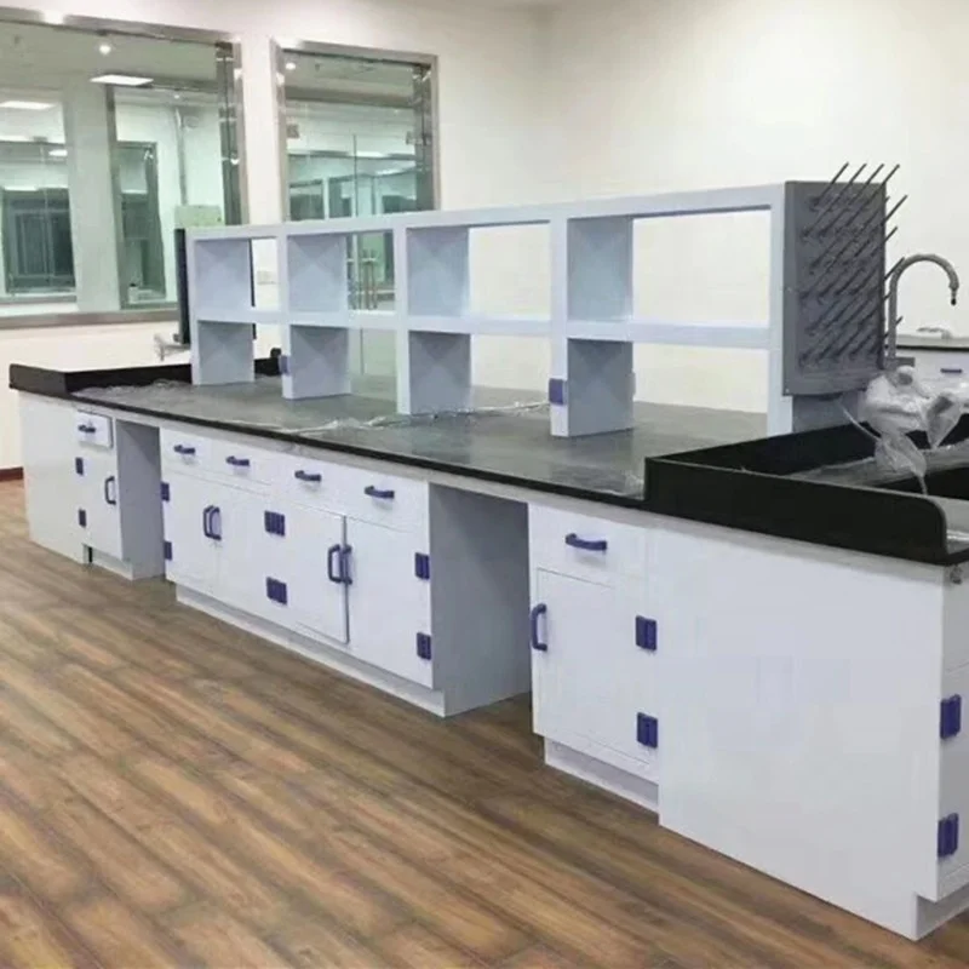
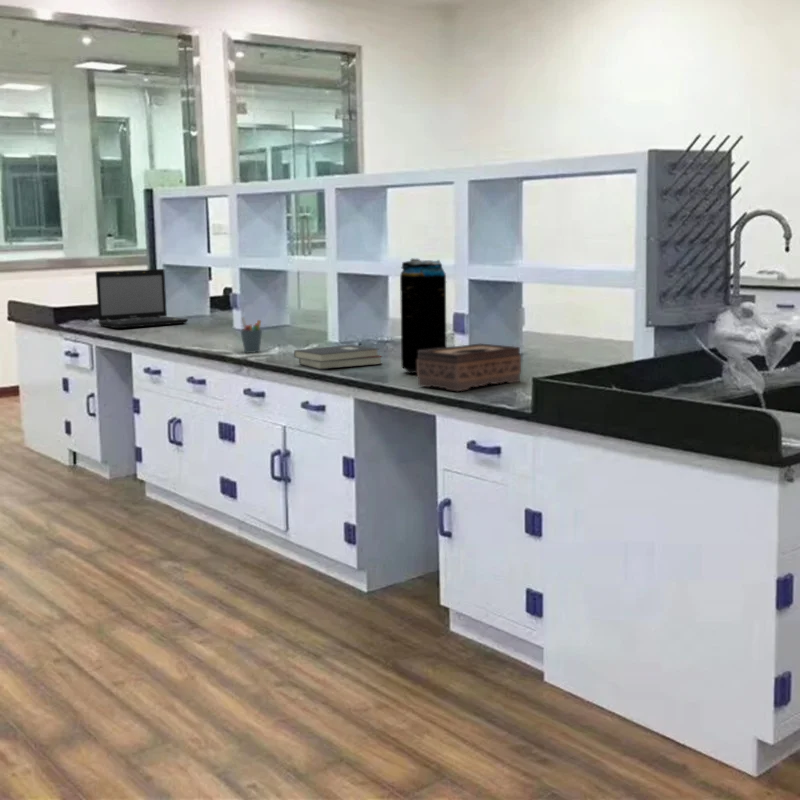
+ hardback book (337, 356)
+ tissue box (469, 366)
+ pen holder (251, 334)
+ beverage can (423, 315)
+ laptop (141, 297)
